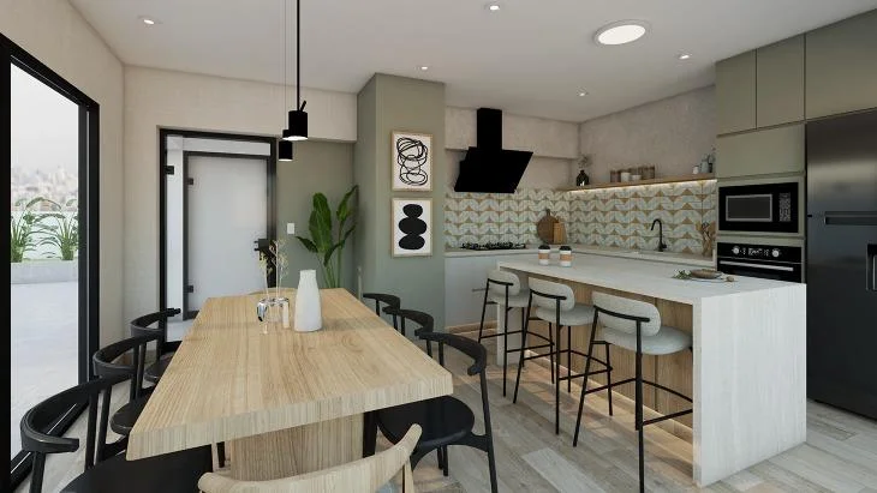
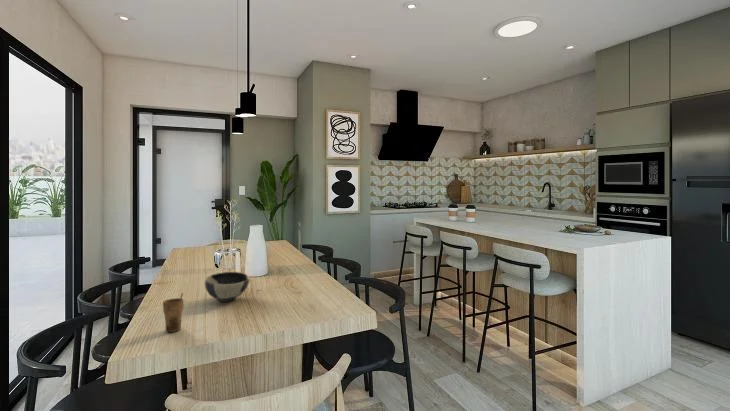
+ bowl (227, 287)
+ cup (173, 311)
